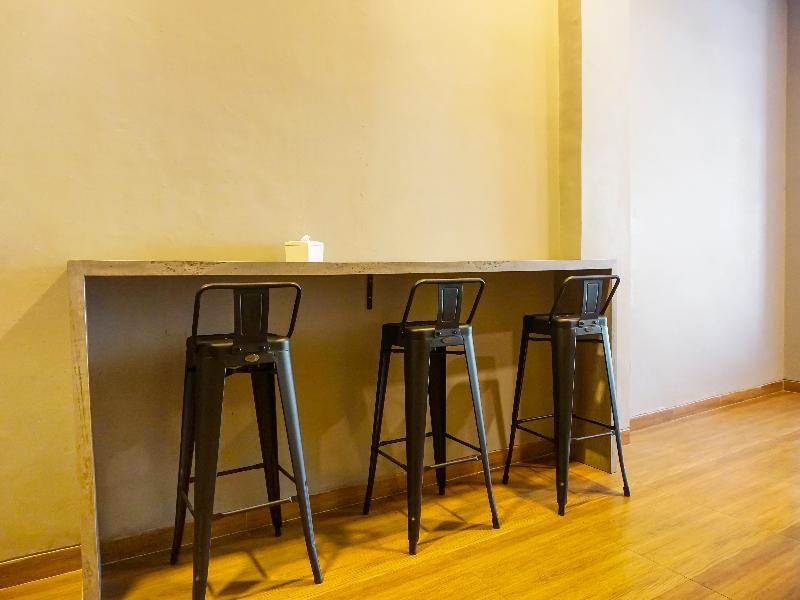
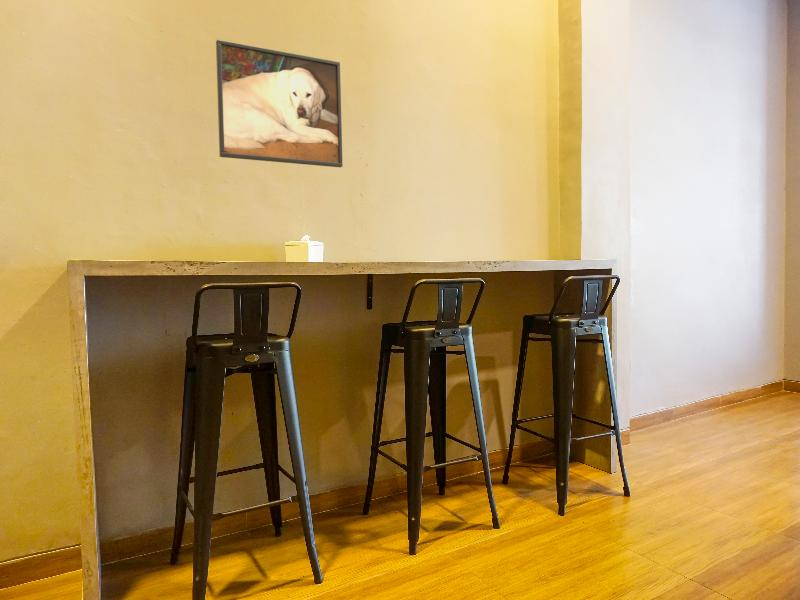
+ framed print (282, 107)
